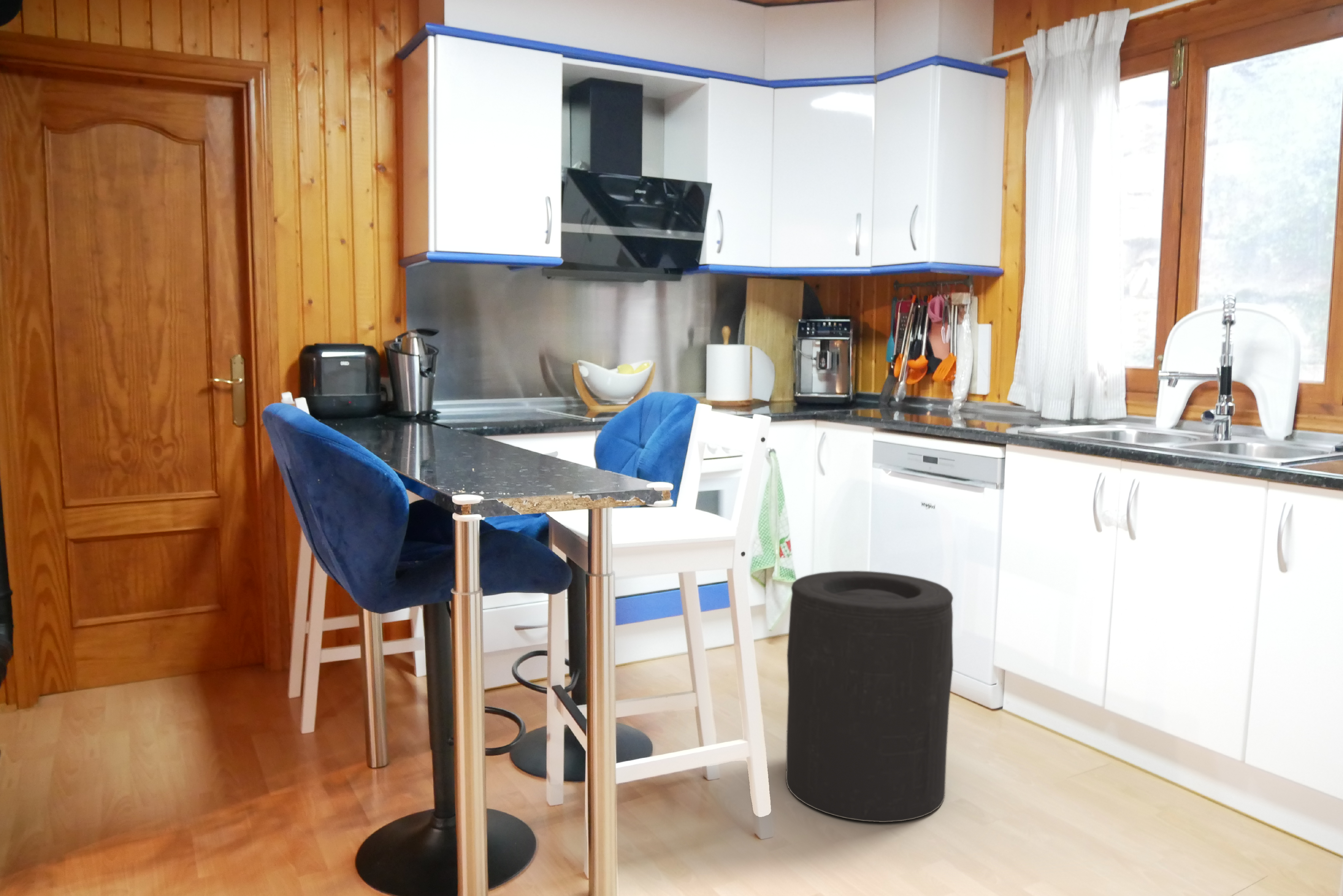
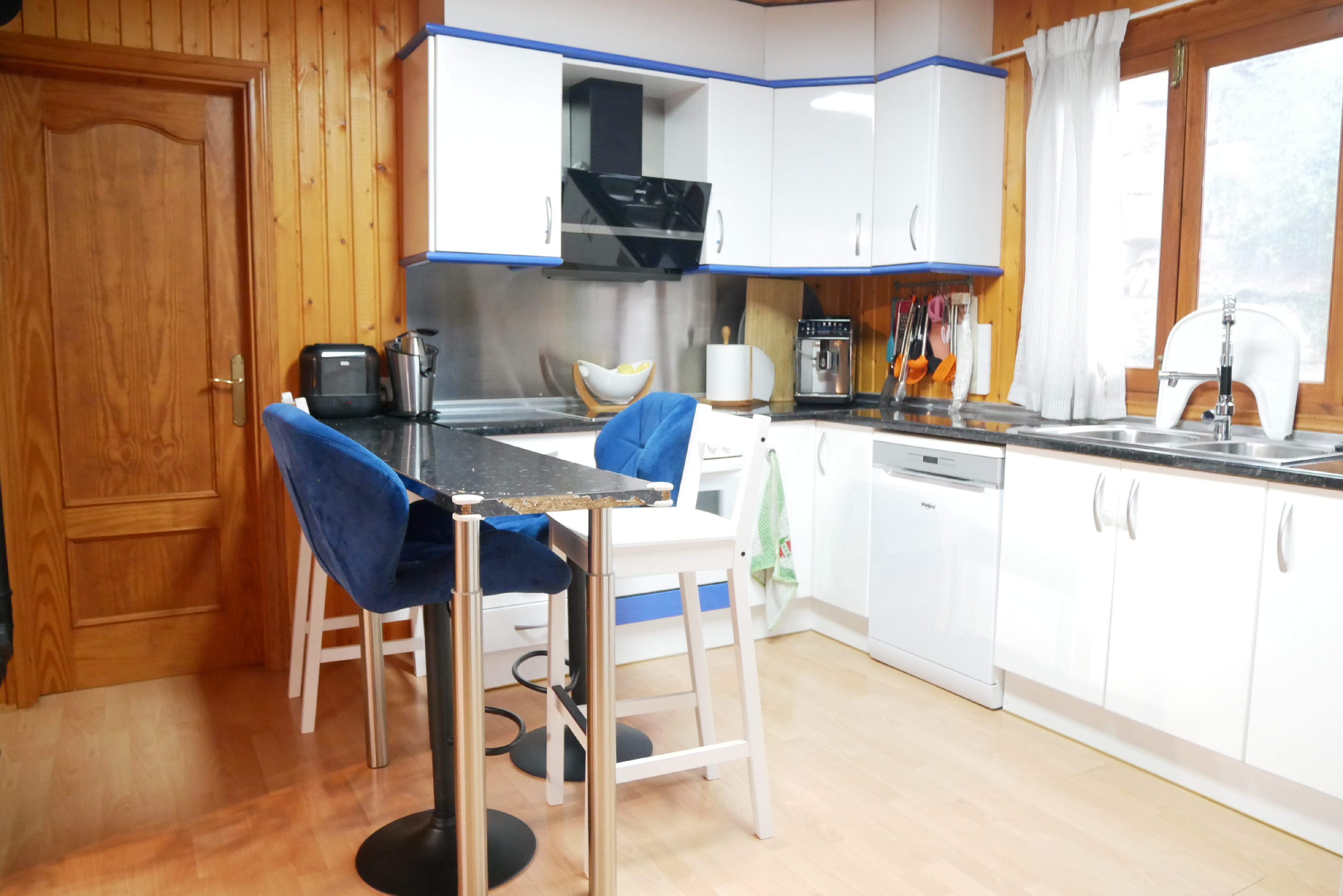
- trash can (867, 687)
